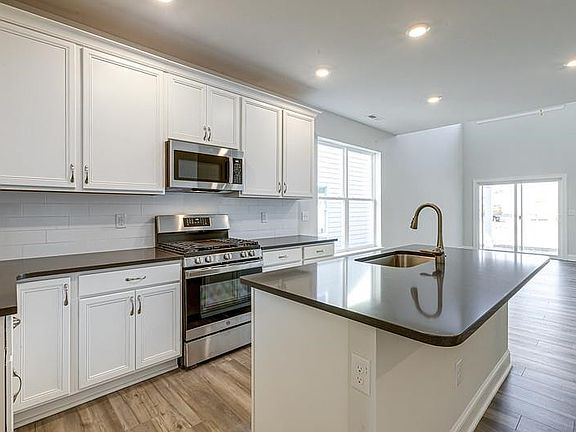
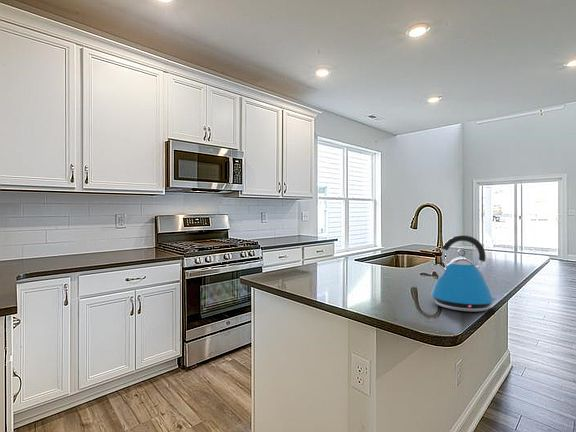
+ kettle (463, 270)
